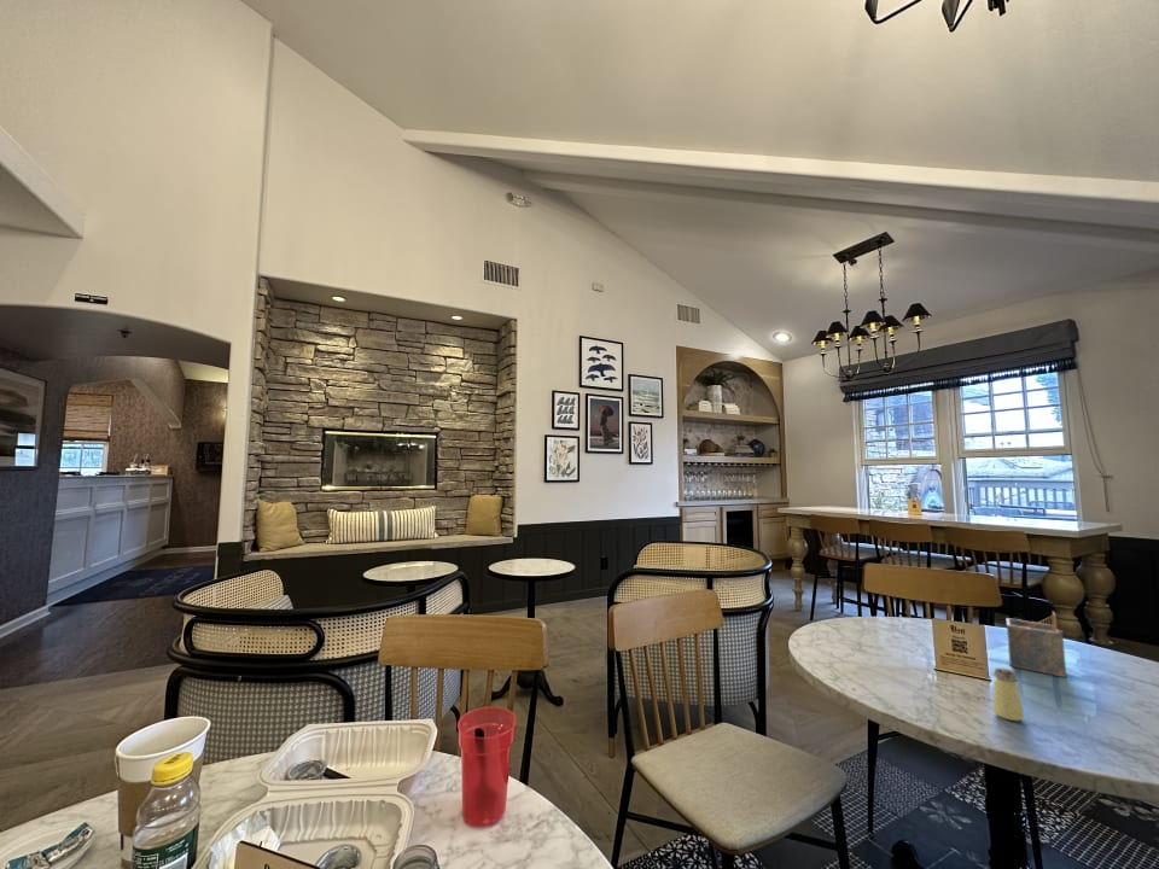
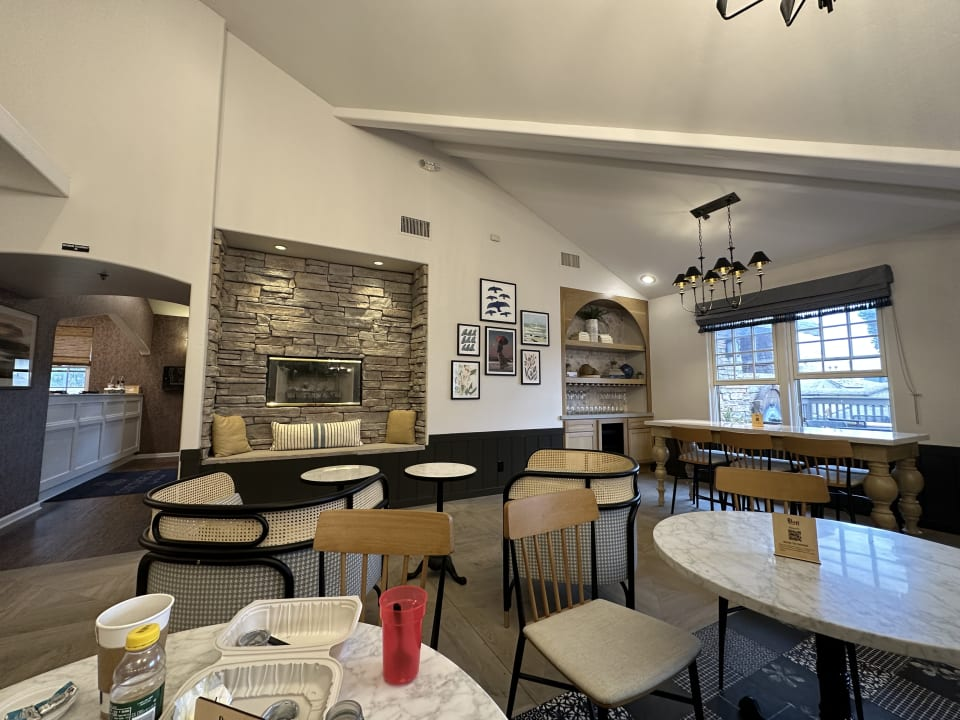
- napkin holder (1033, 638)
- saltshaker (1006, 693)
